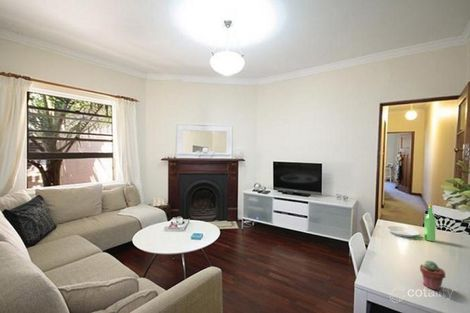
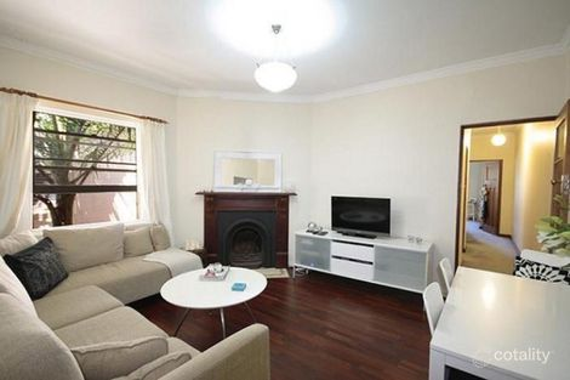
- plate (409, 228)
- potted succulent (432, 273)
